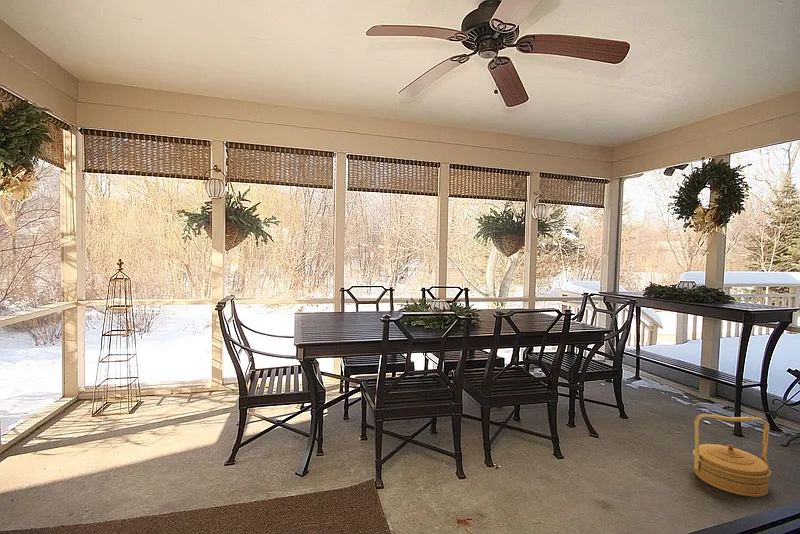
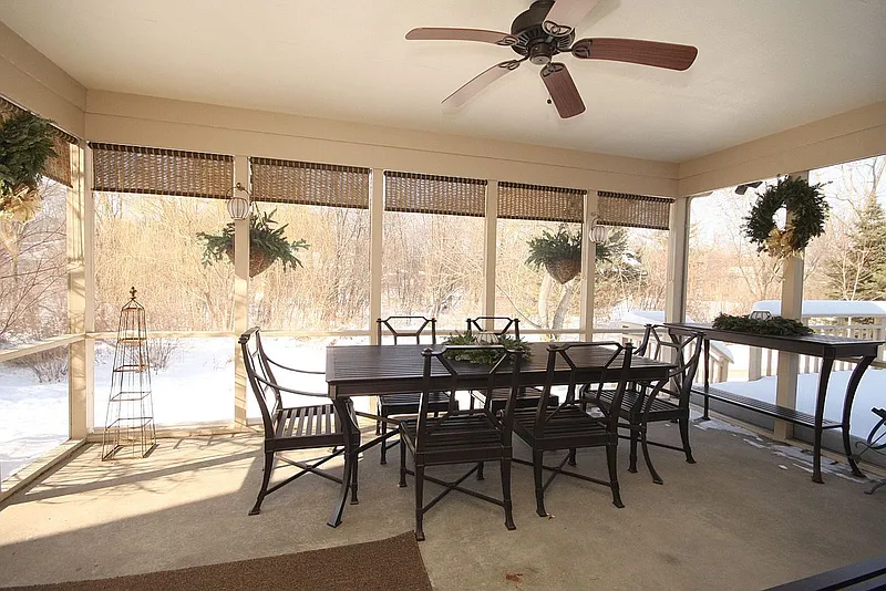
- woven basket (730, 448)
